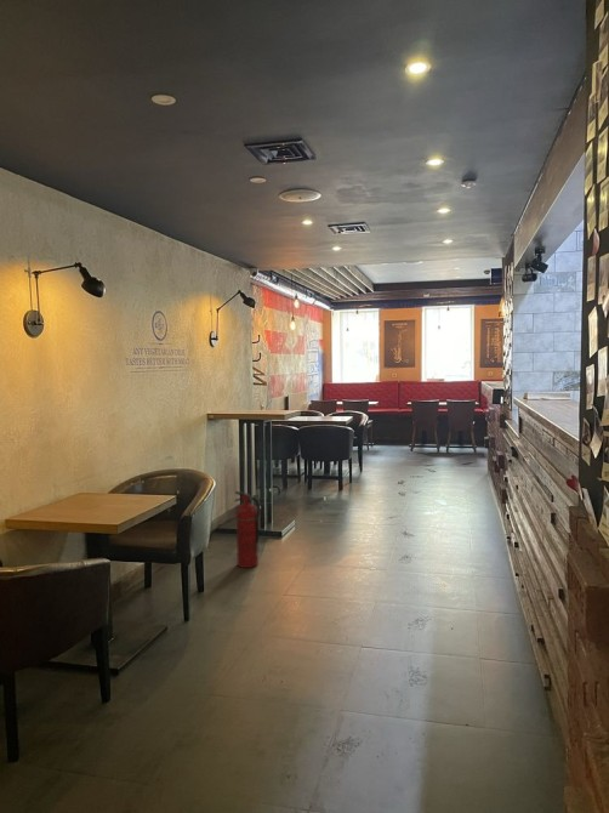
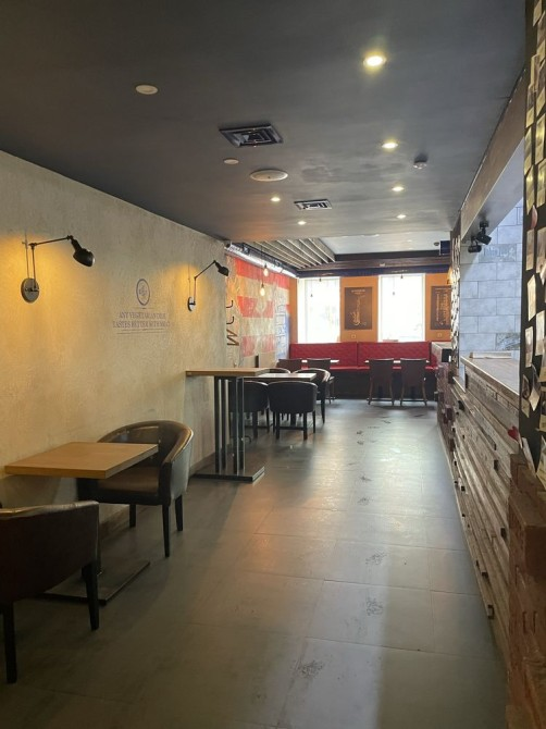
- fire extinguisher (247, 528)
